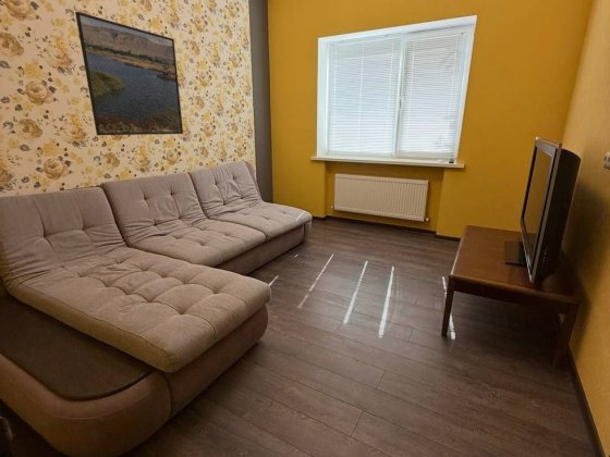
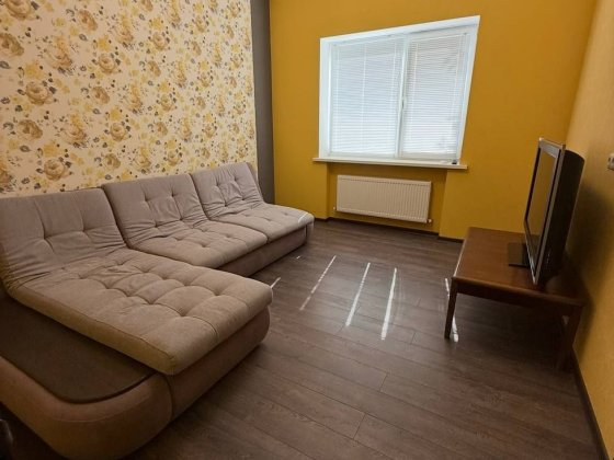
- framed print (138, 83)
